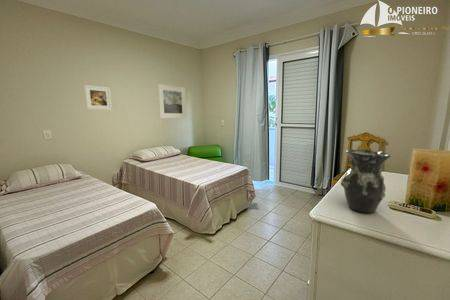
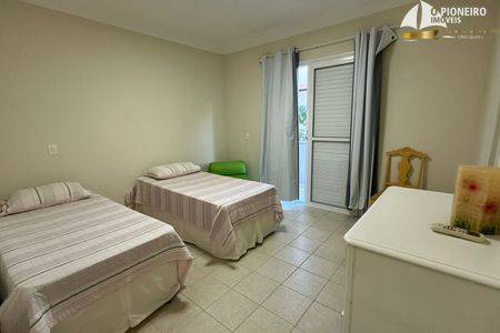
- vase (362, 180)
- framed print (98, 98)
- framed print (172, 102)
